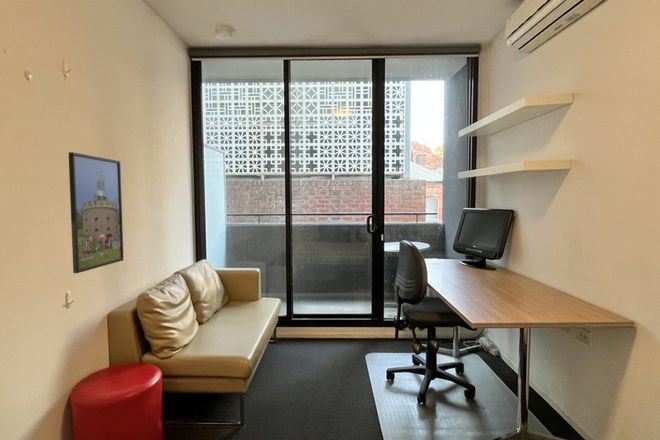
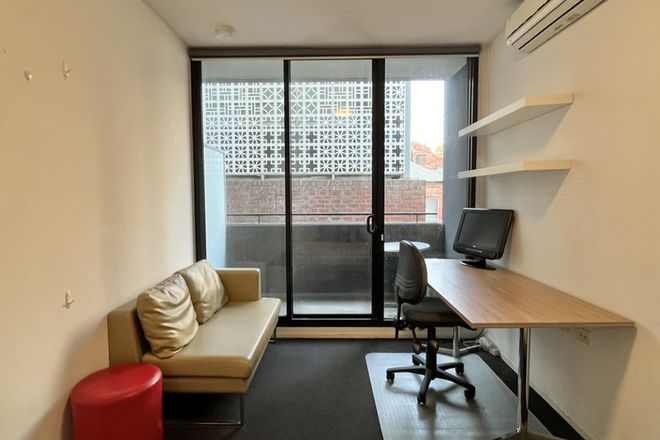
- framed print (98, 212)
